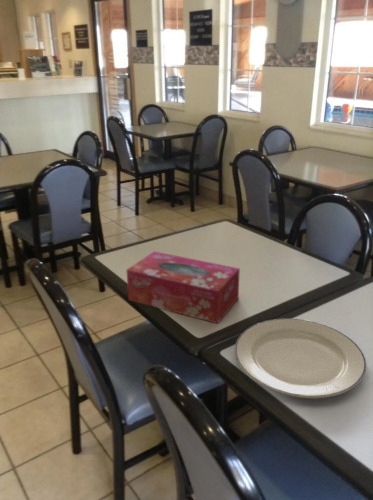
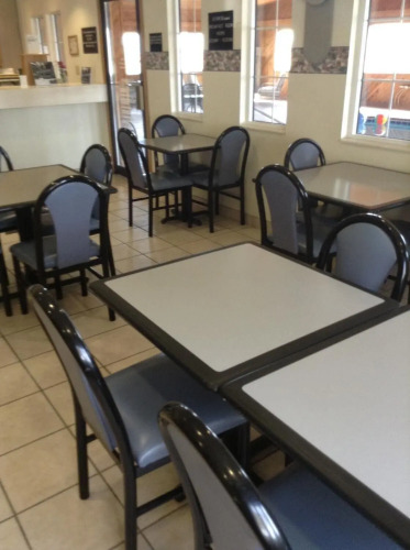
- tissue box (183, 284)
- chinaware (298, 356)
